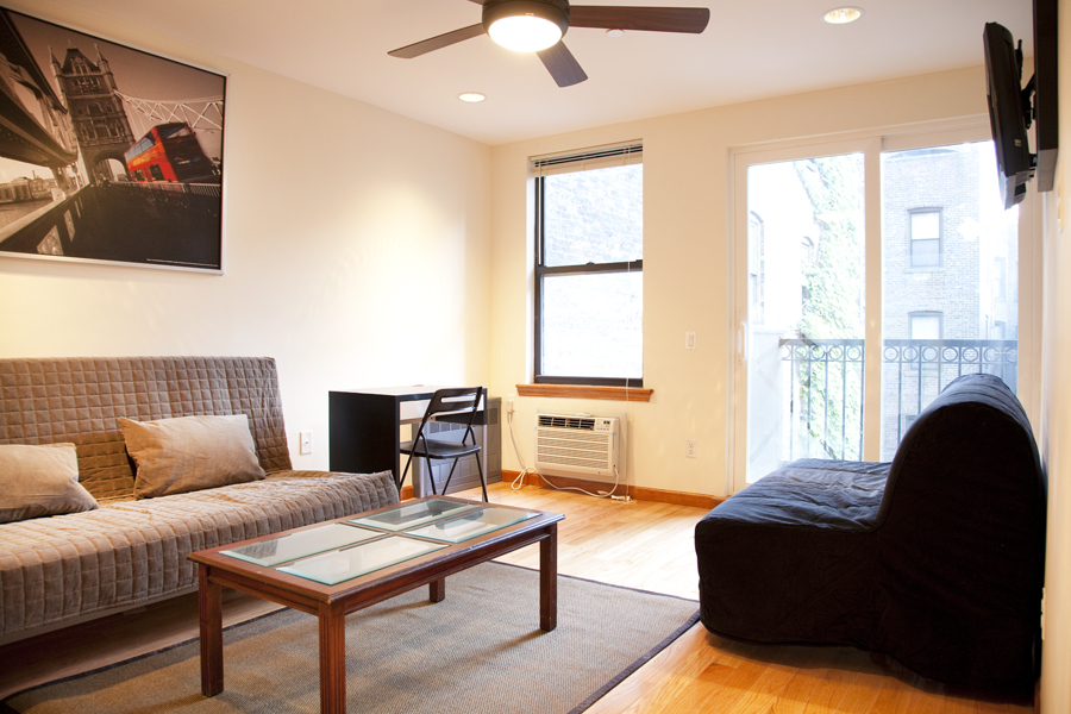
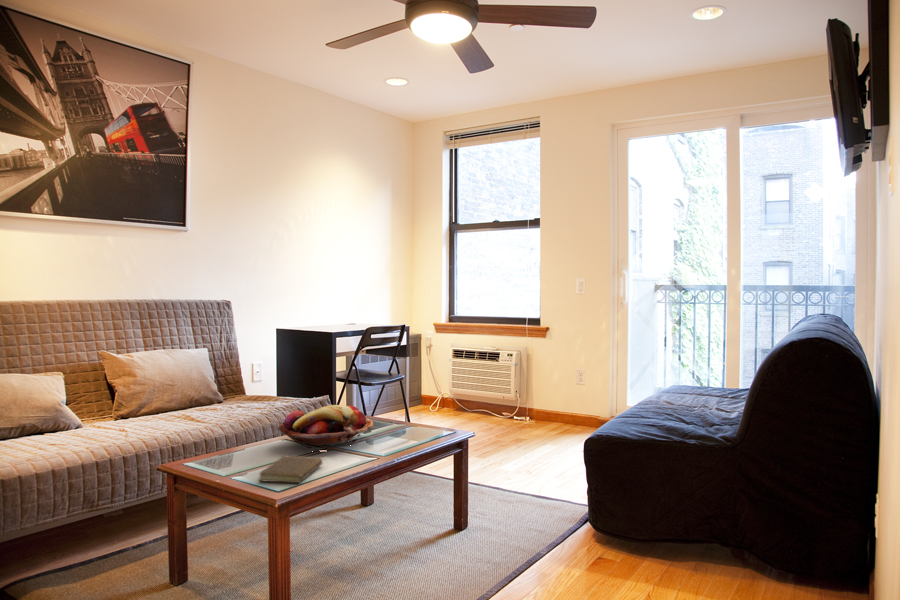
+ book (298, 468)
+ fruit basket (328, 423)
